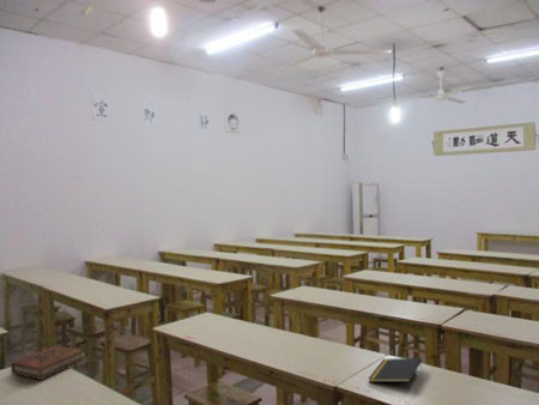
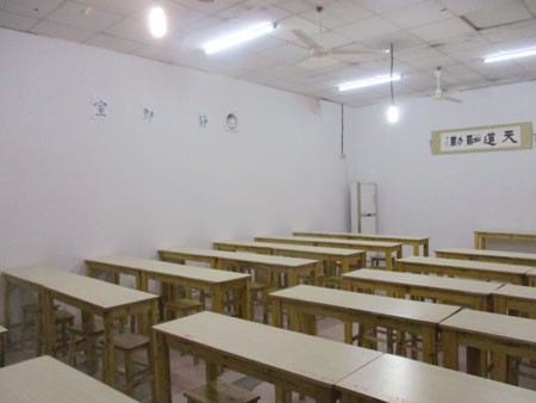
- book (48, 361)
- notepad (395, 369)
